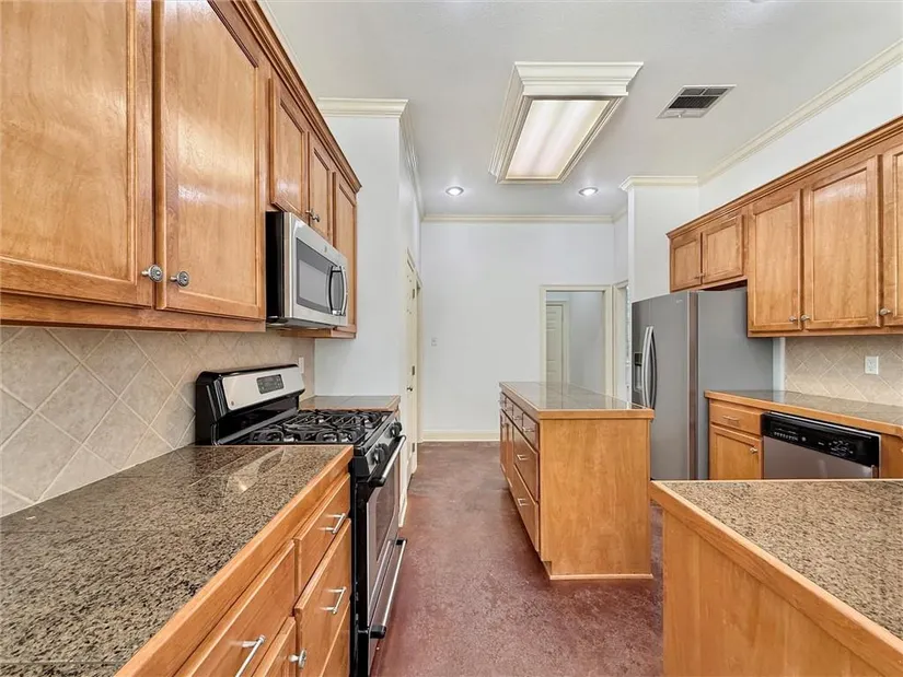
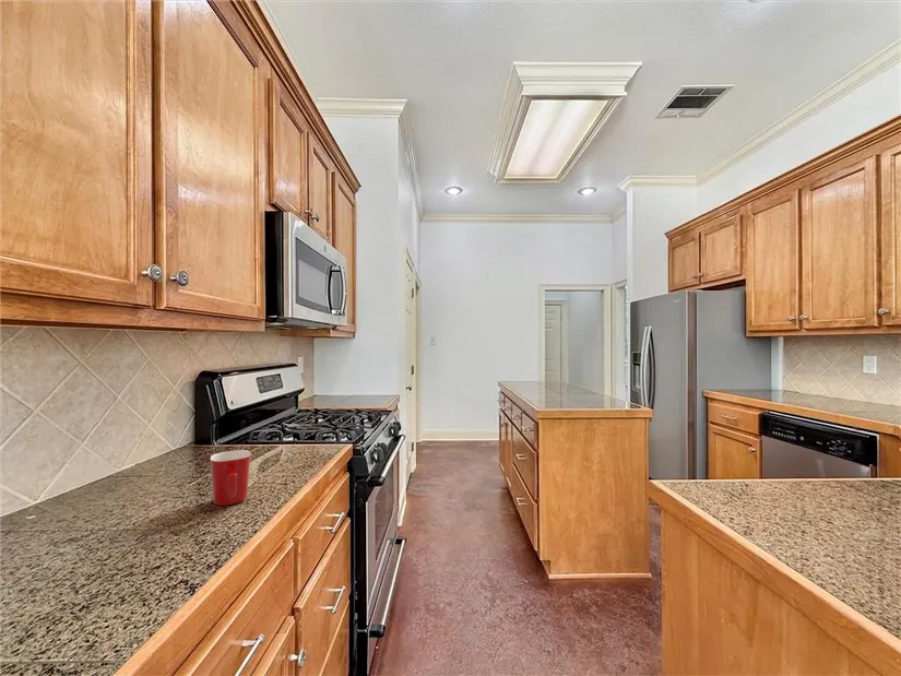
+ mug (230, 479)
